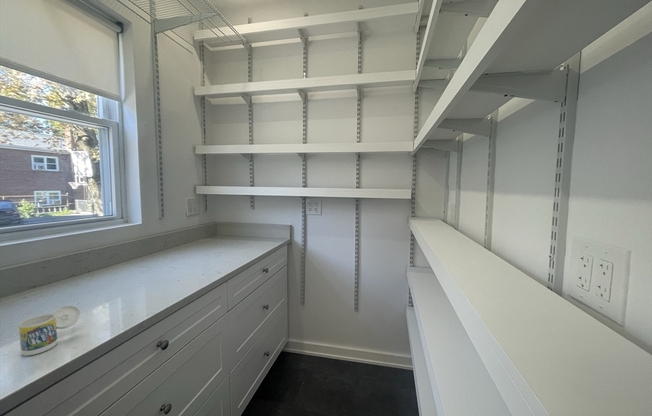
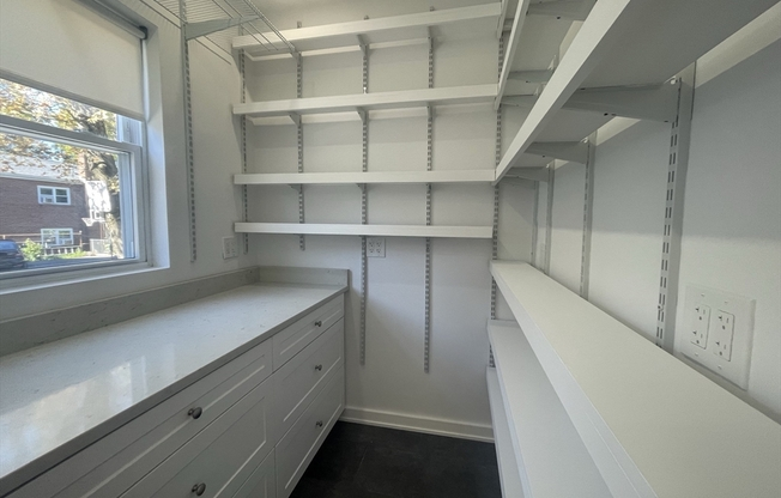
- cup (52, 326)
